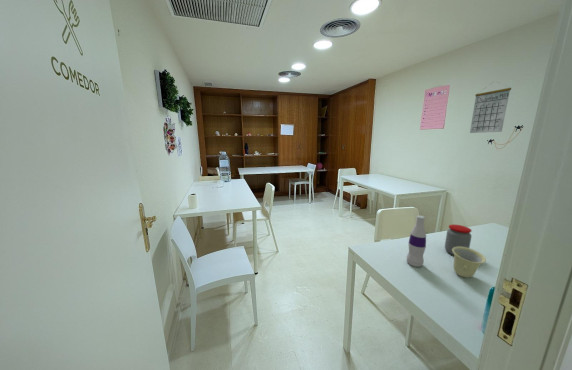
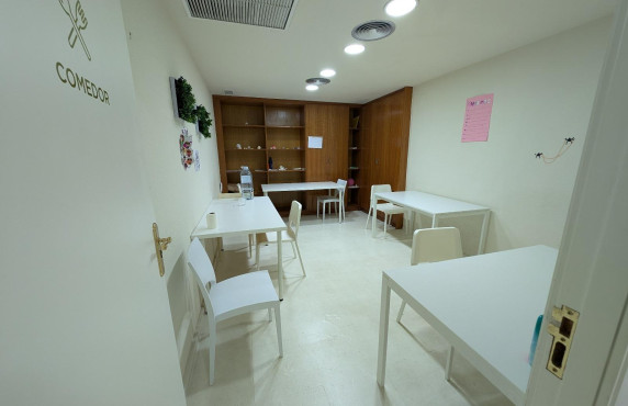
- calendar (489, 107)
- bottle (417, 240)
- jar (457, 240)
- cup (466, 264)
